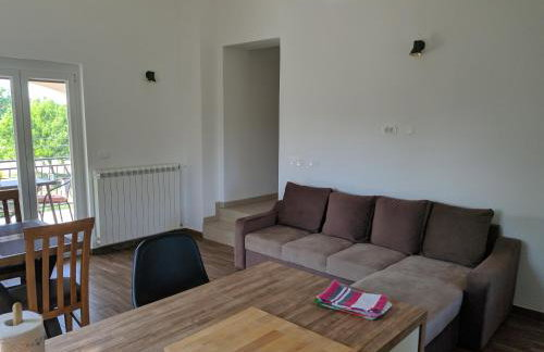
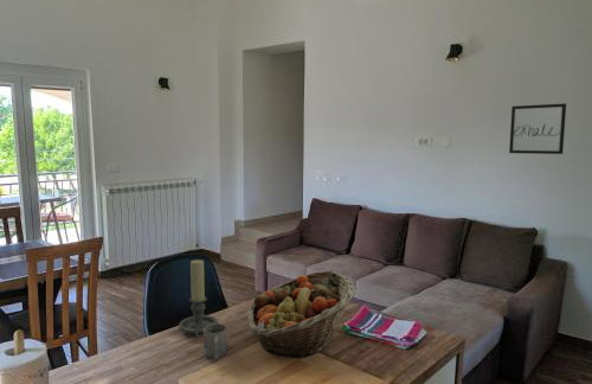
+ mug (215, 343)
+ fruit basket (300, 308)
+ candle holder (197, 295)
+ wall art (536, 129)
